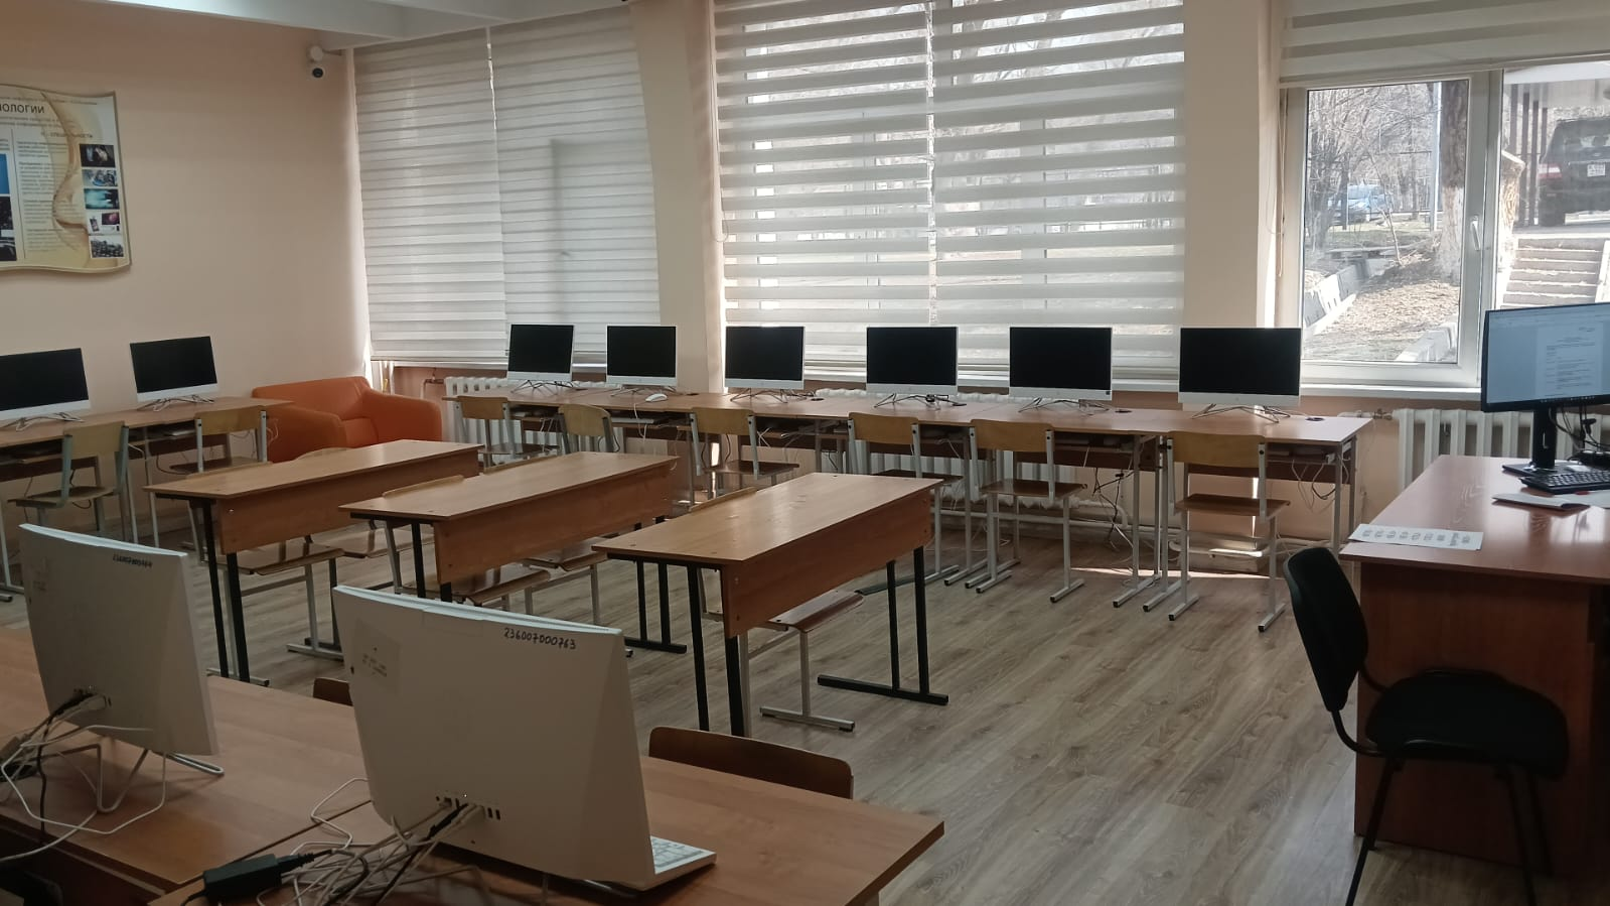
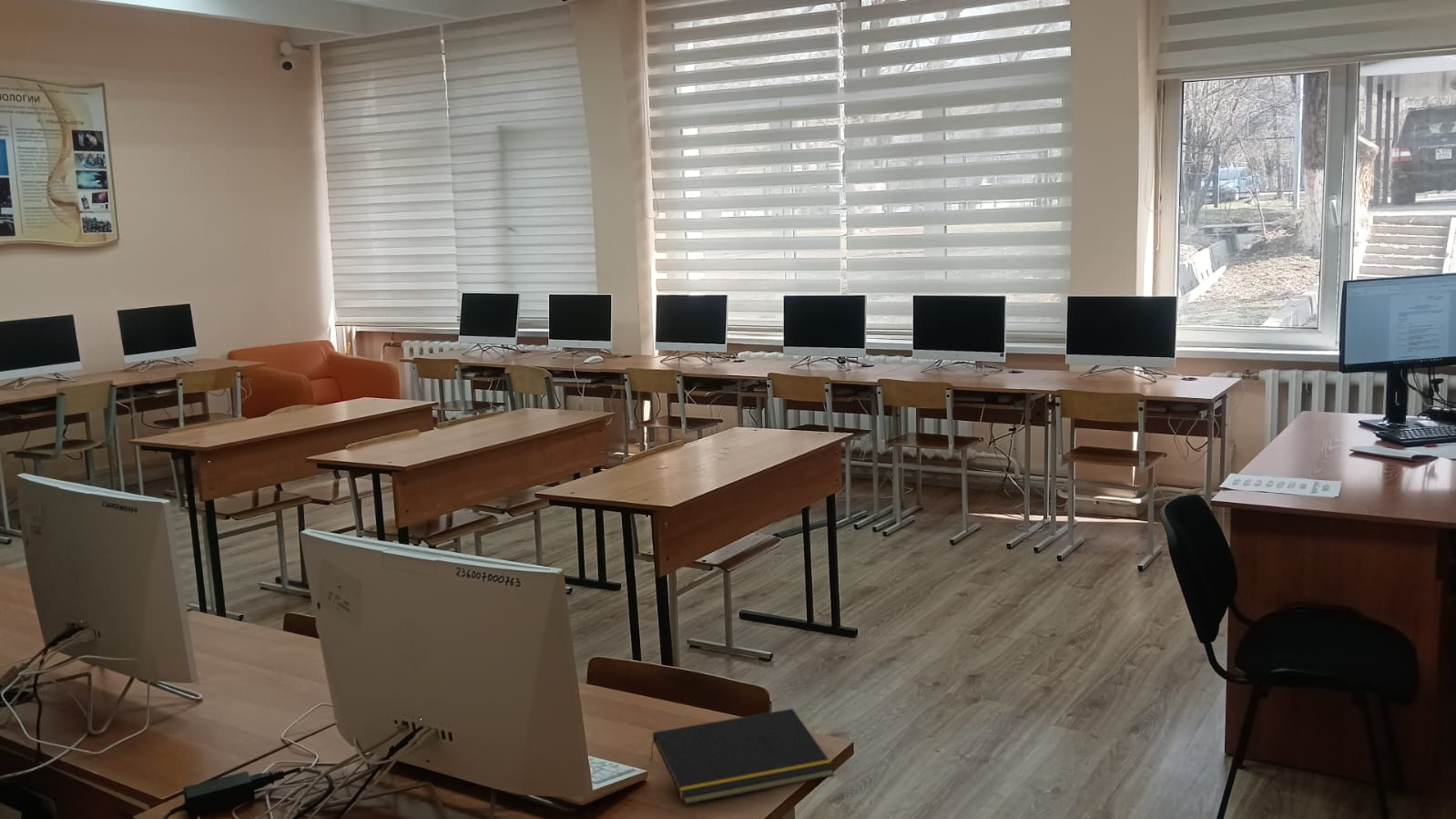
+ notepad (741, 753)
